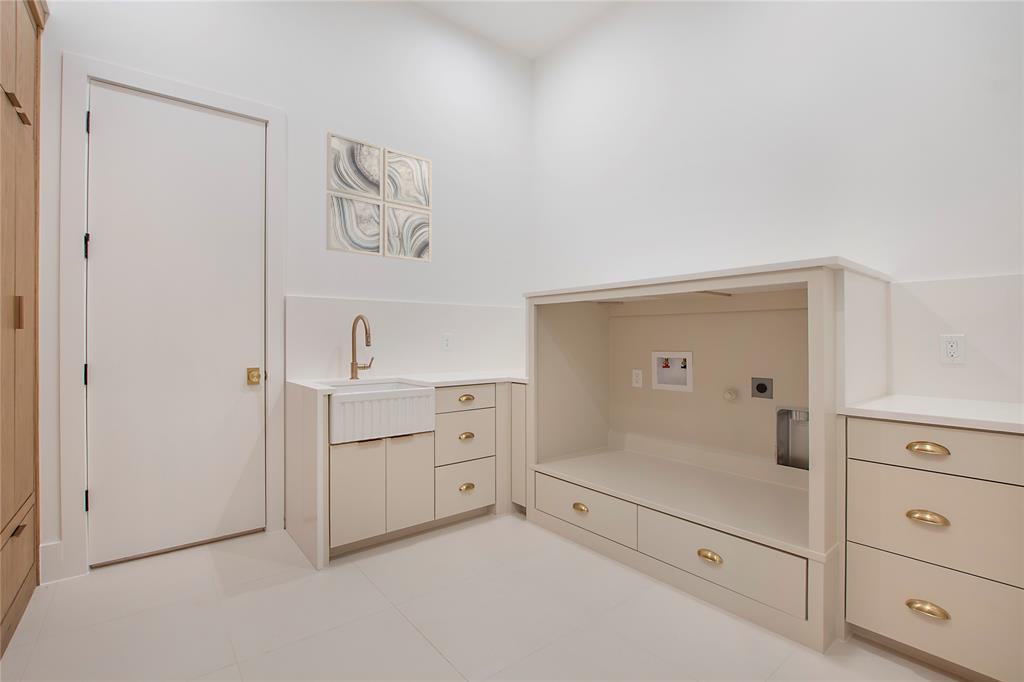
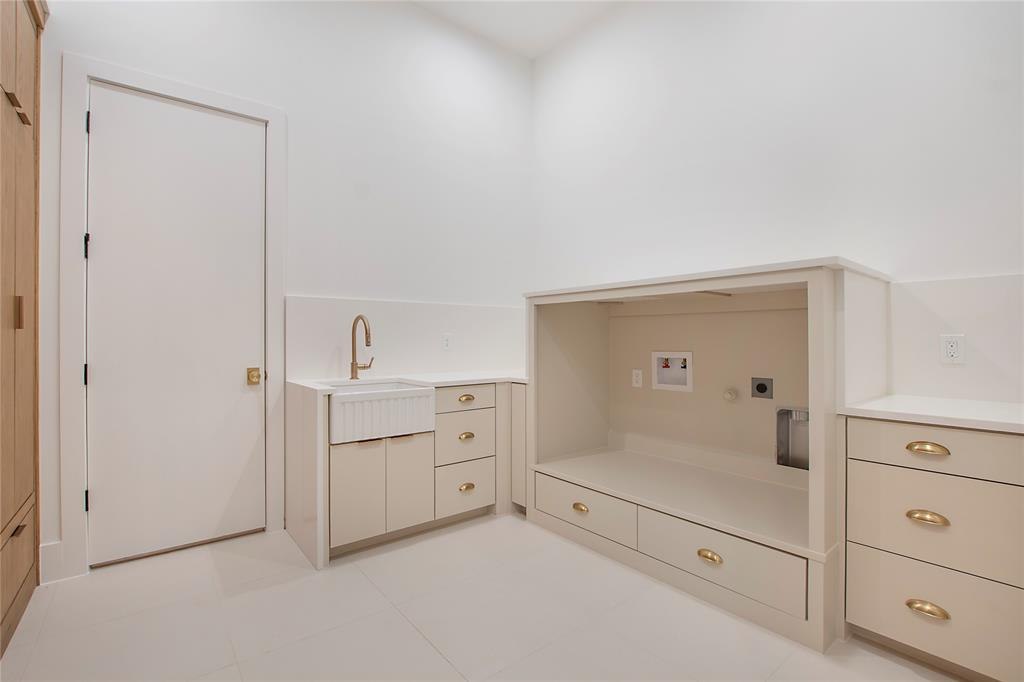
- wall art (383, 201)
